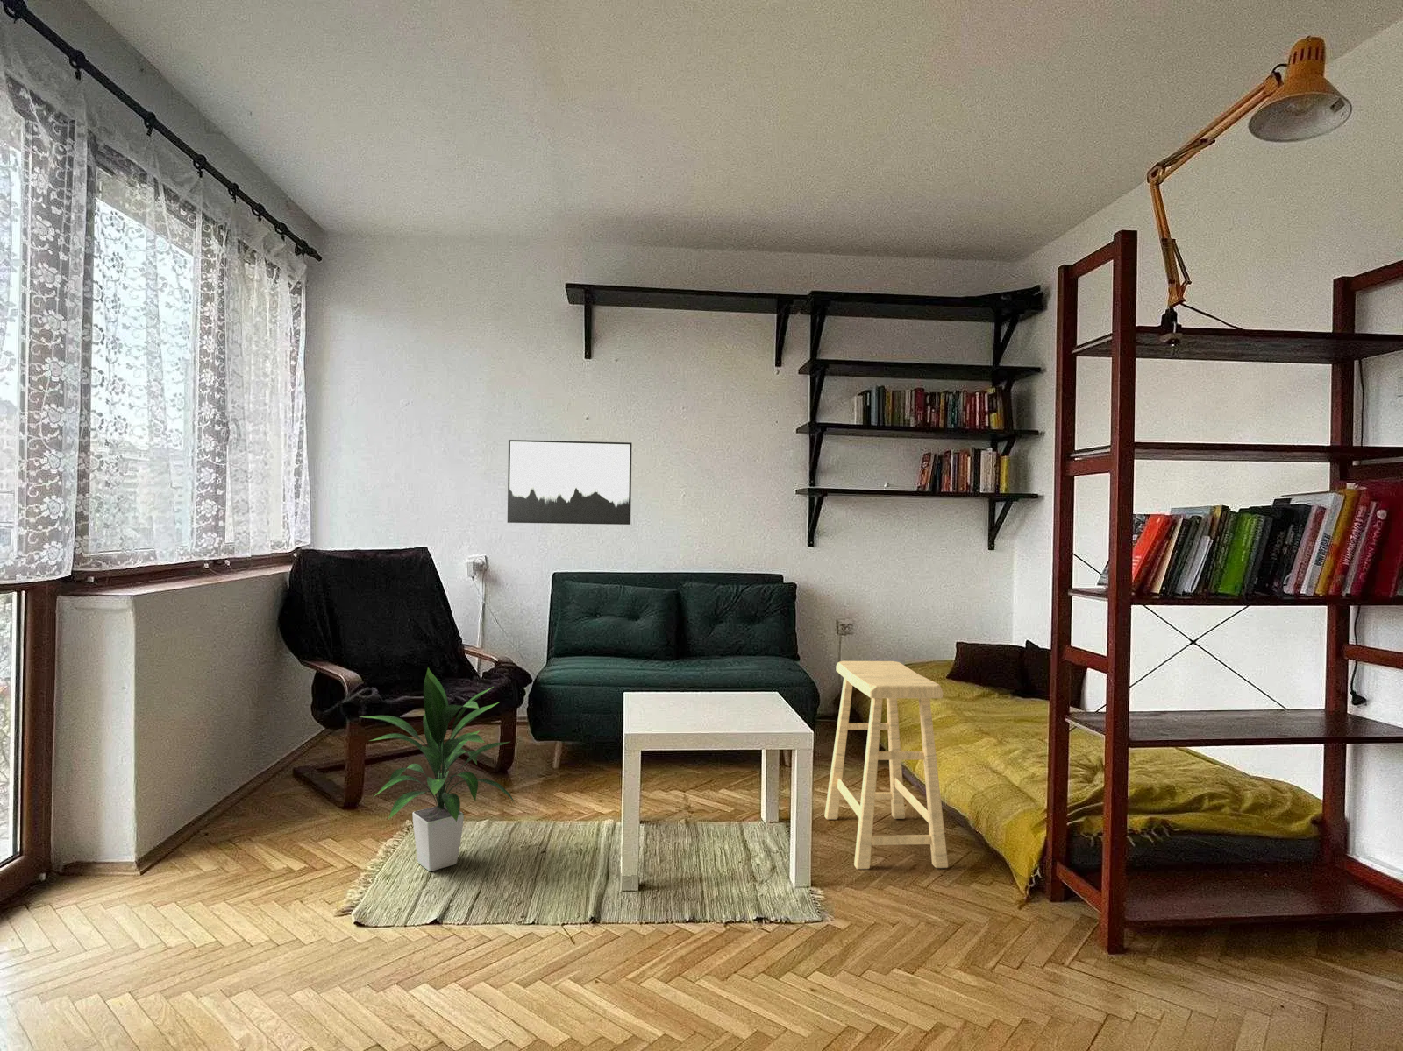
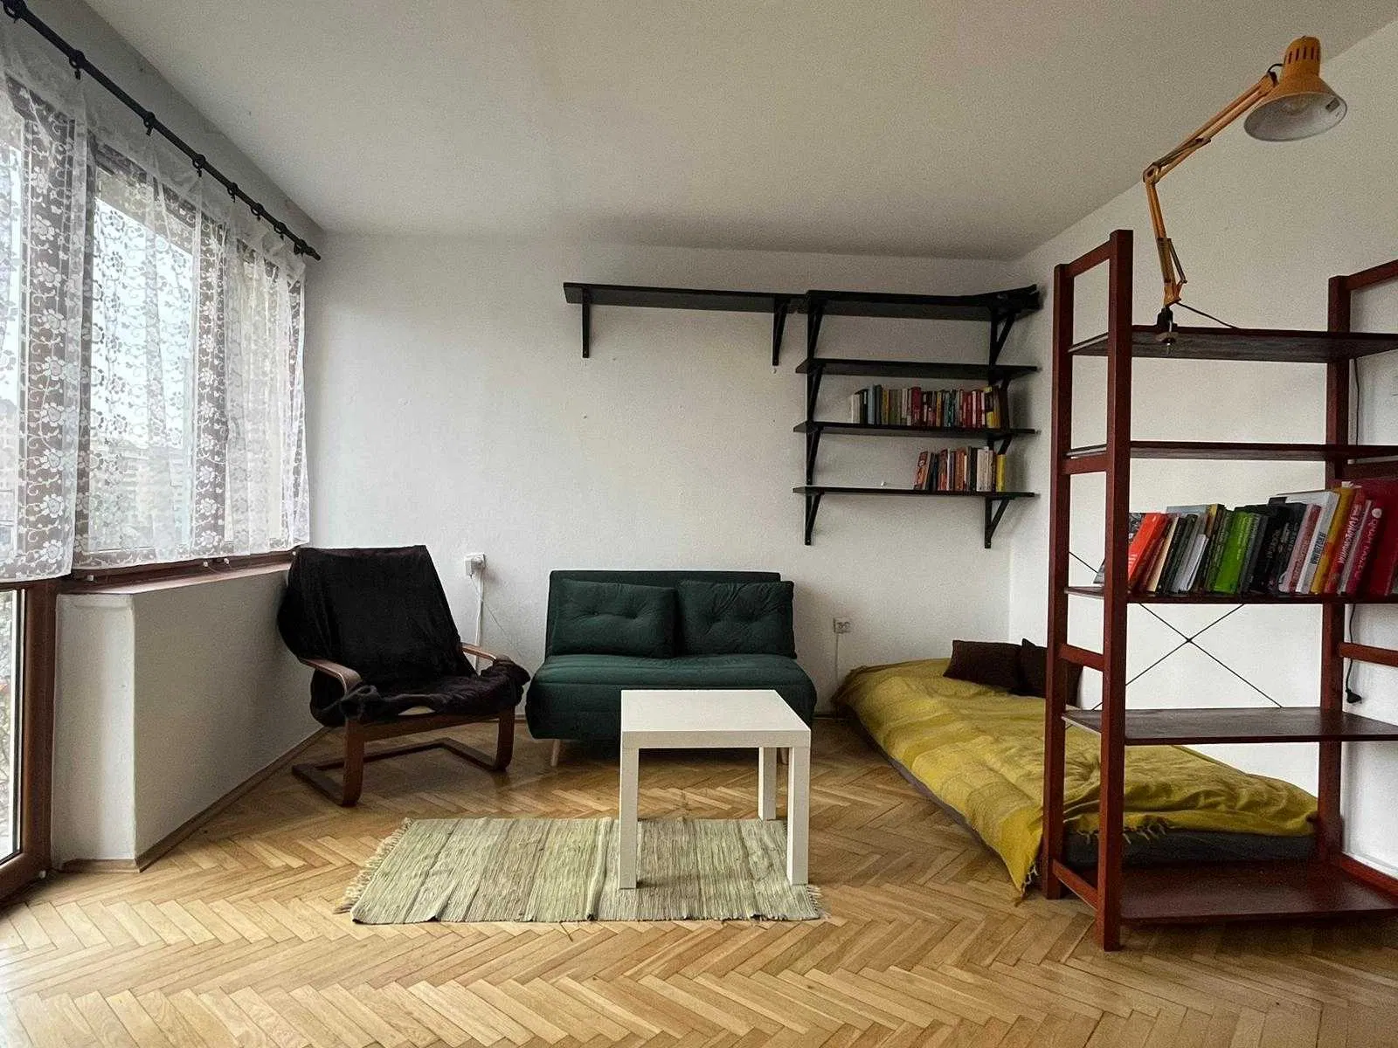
- indoor plant (446, 768)
- stool (883, 756)
- wall art (570, 481)
